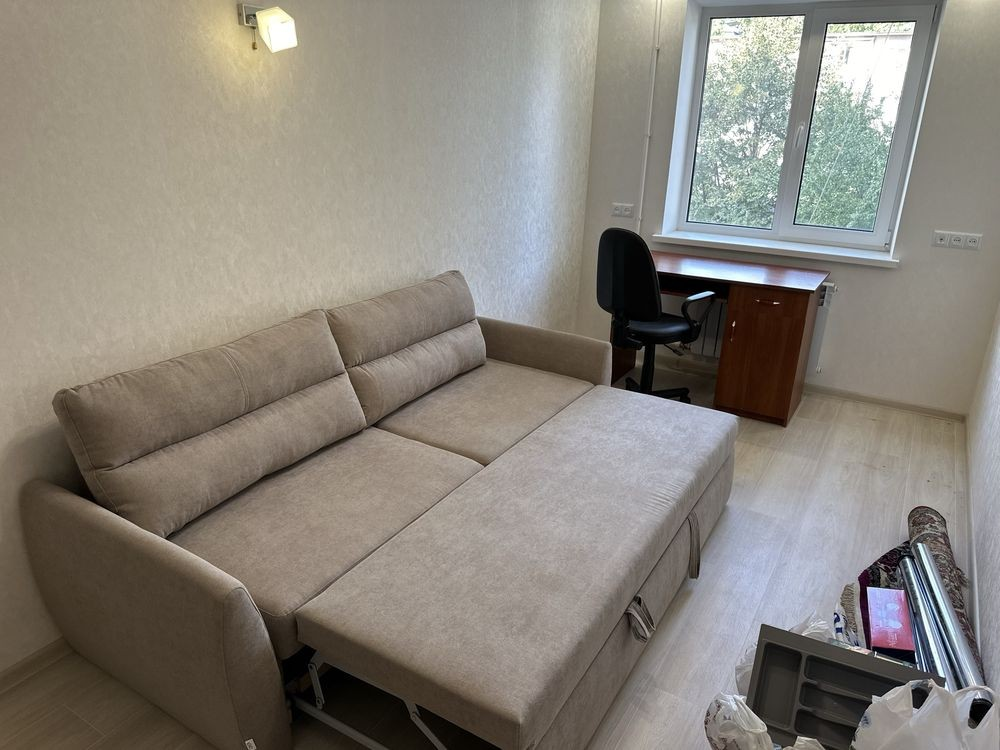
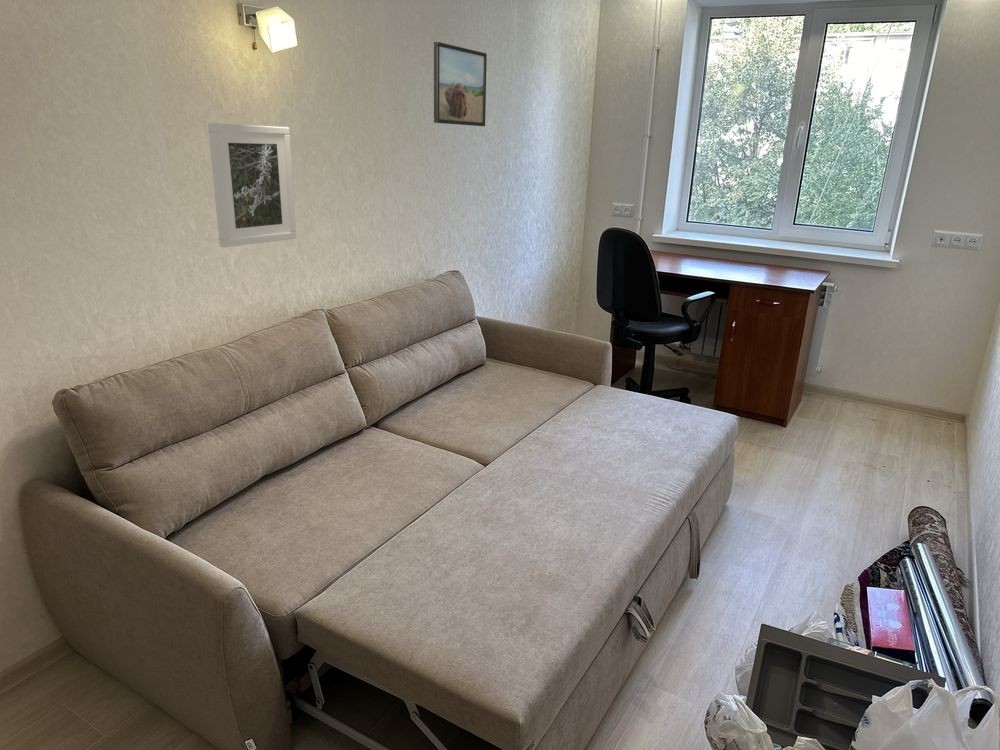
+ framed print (255, 185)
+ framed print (461, 86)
